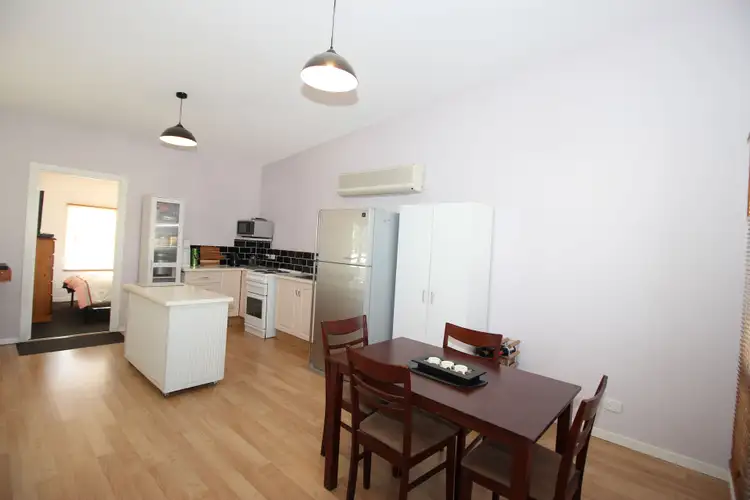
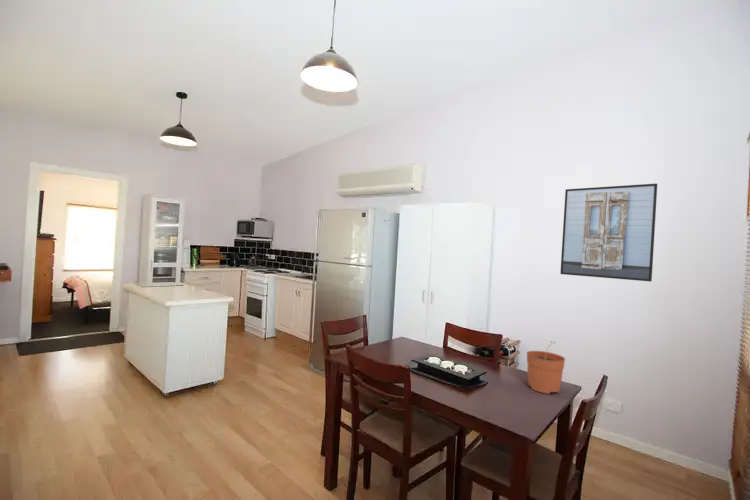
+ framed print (605, 232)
+ plant pot (545, 363)
